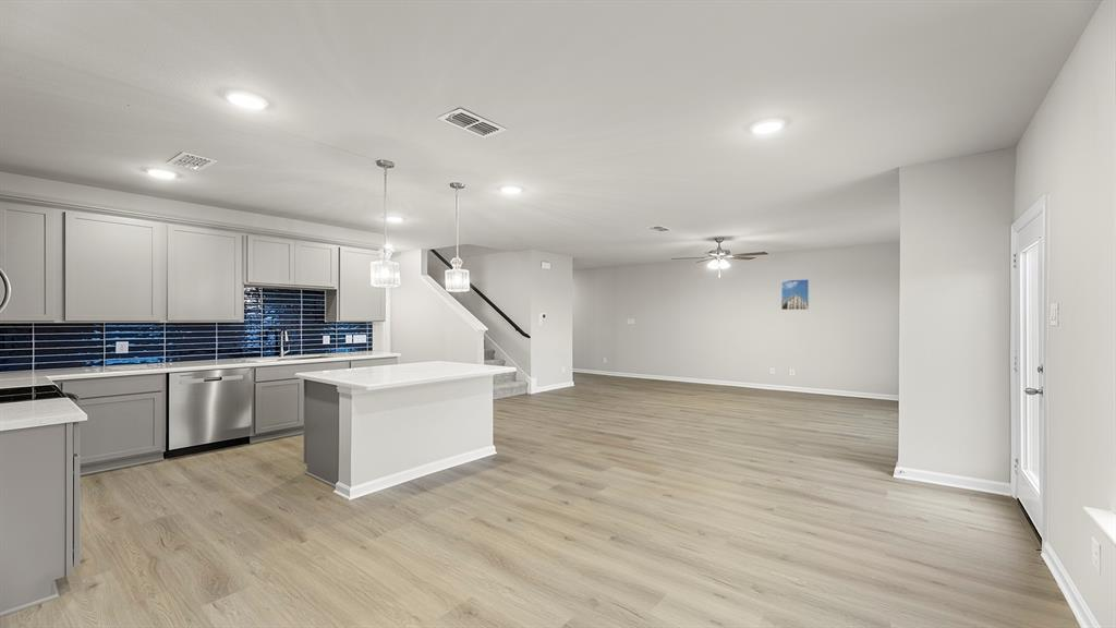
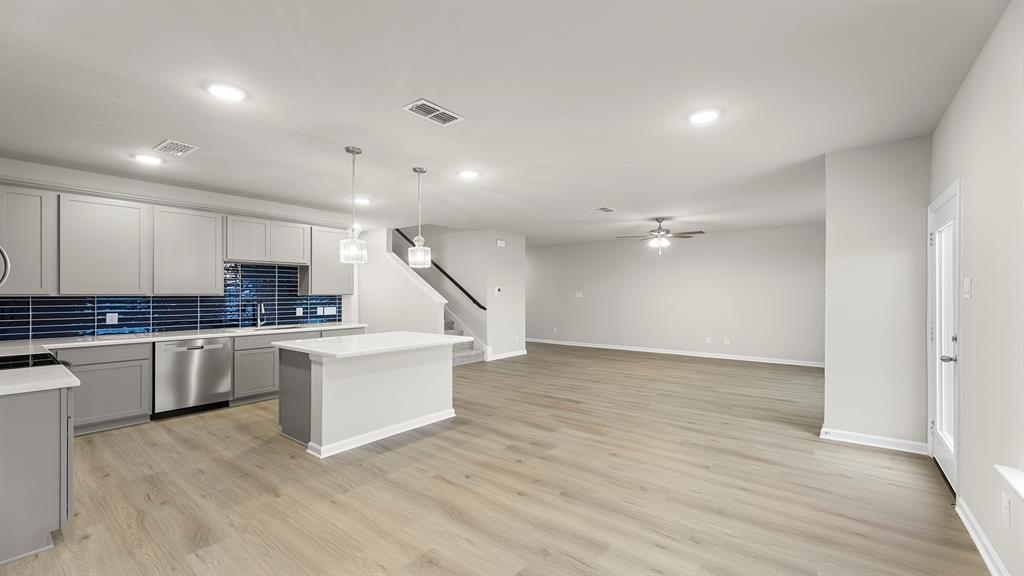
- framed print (794, 294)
